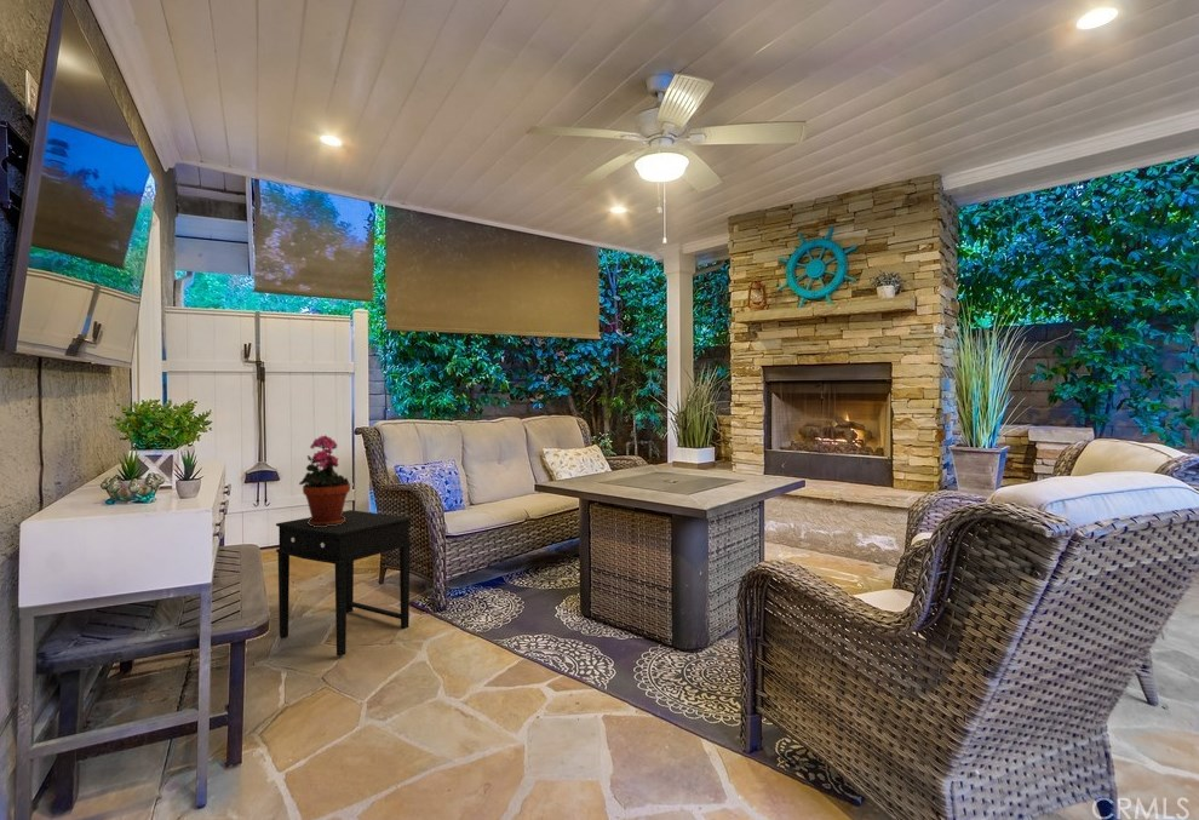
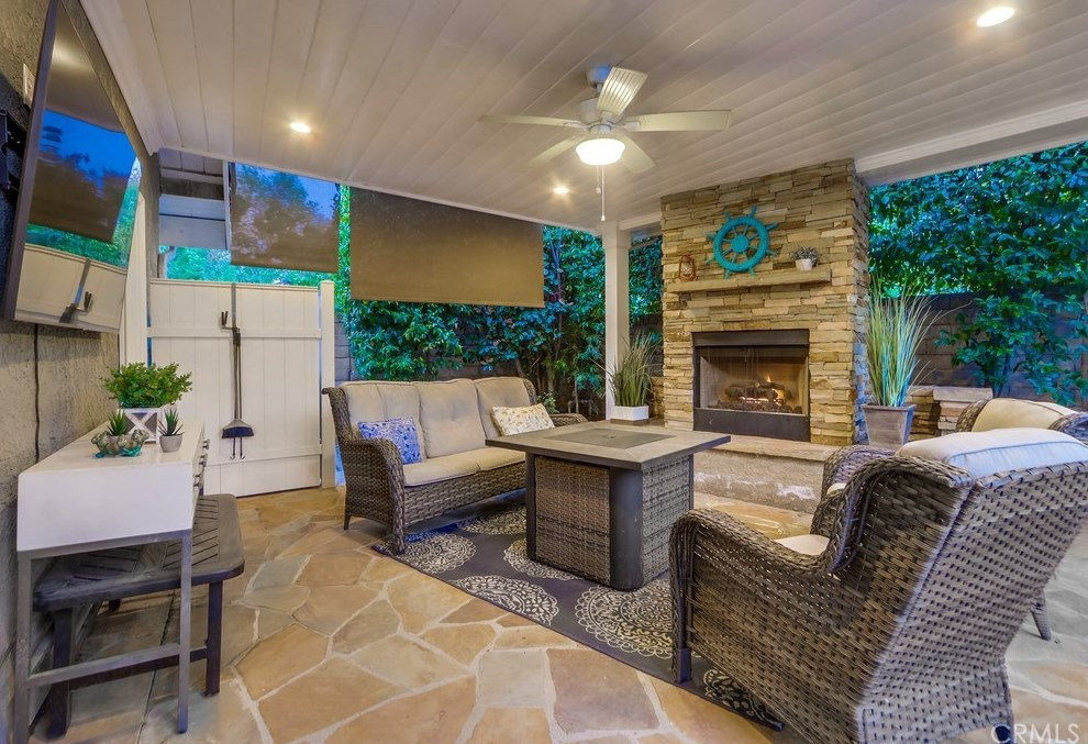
- potted plant (325, 478)
- side table (344, 577)
